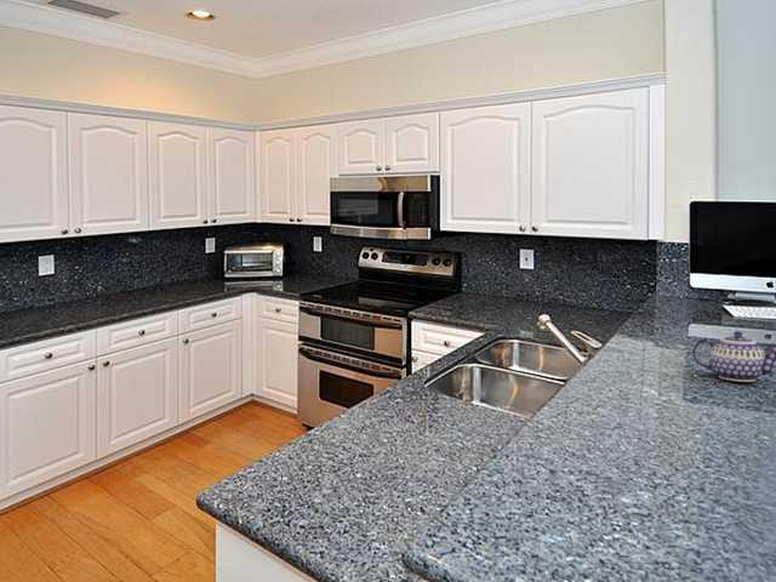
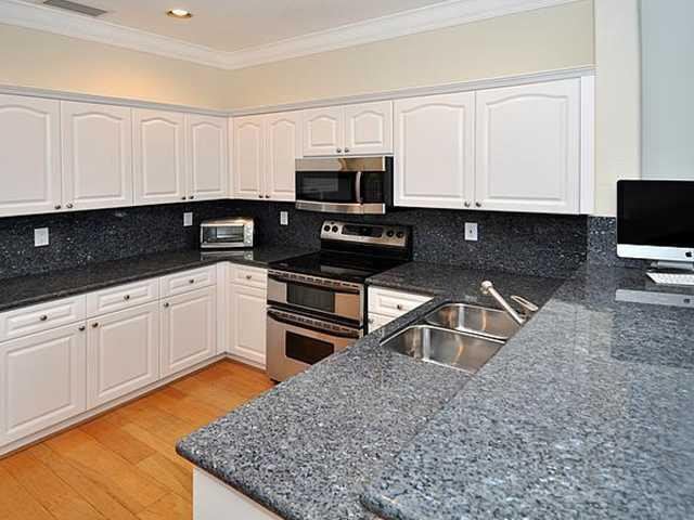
- teapot (737, 355)
